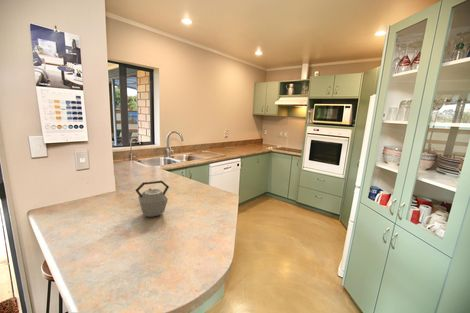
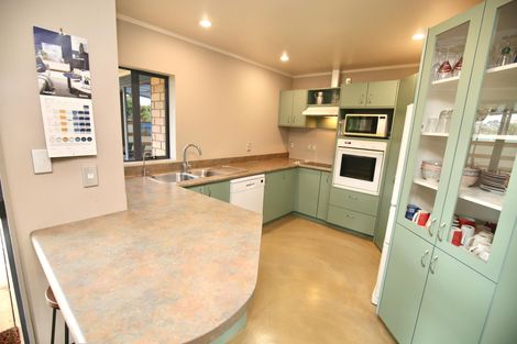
- kettle (150, 193)
